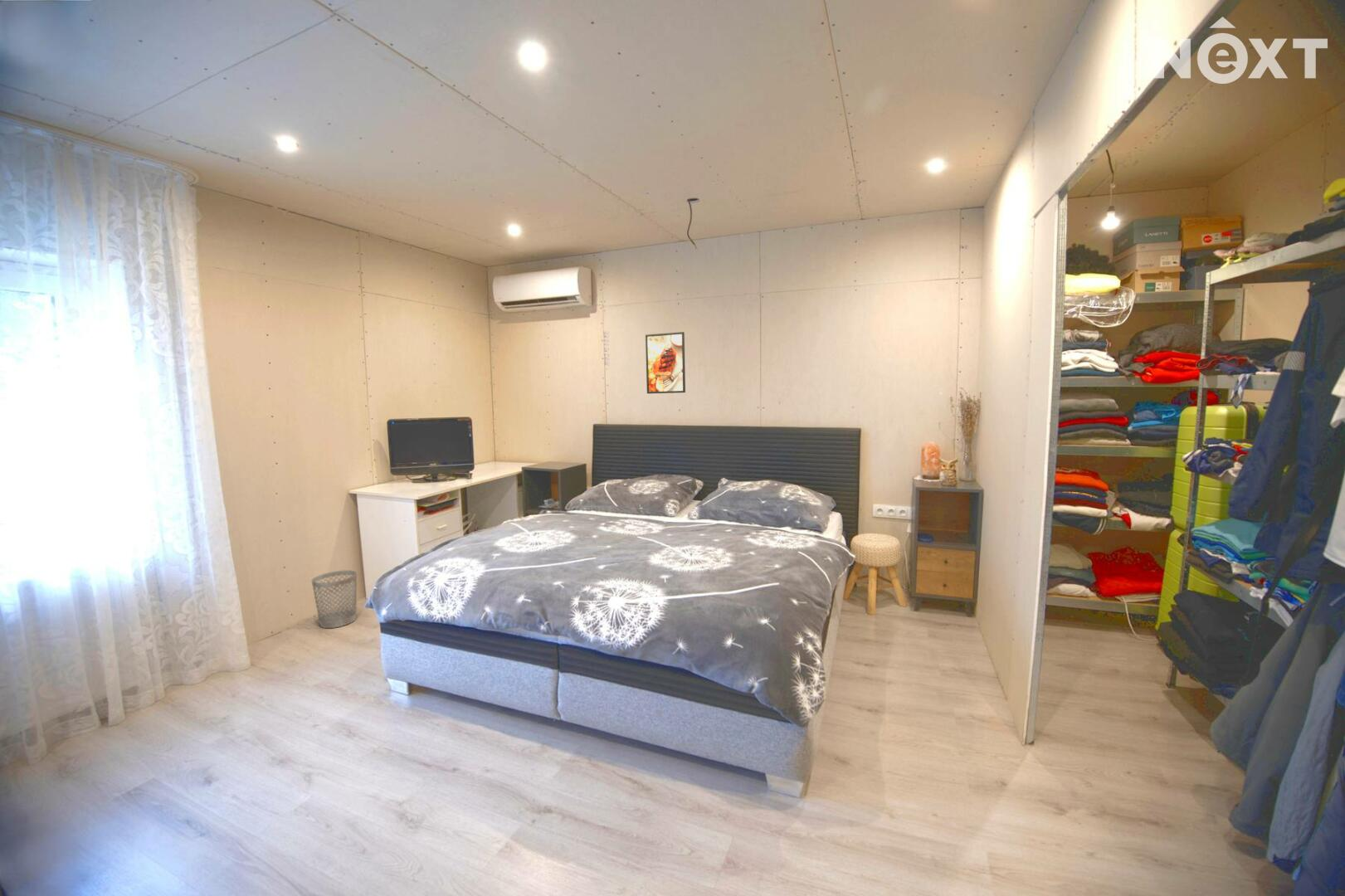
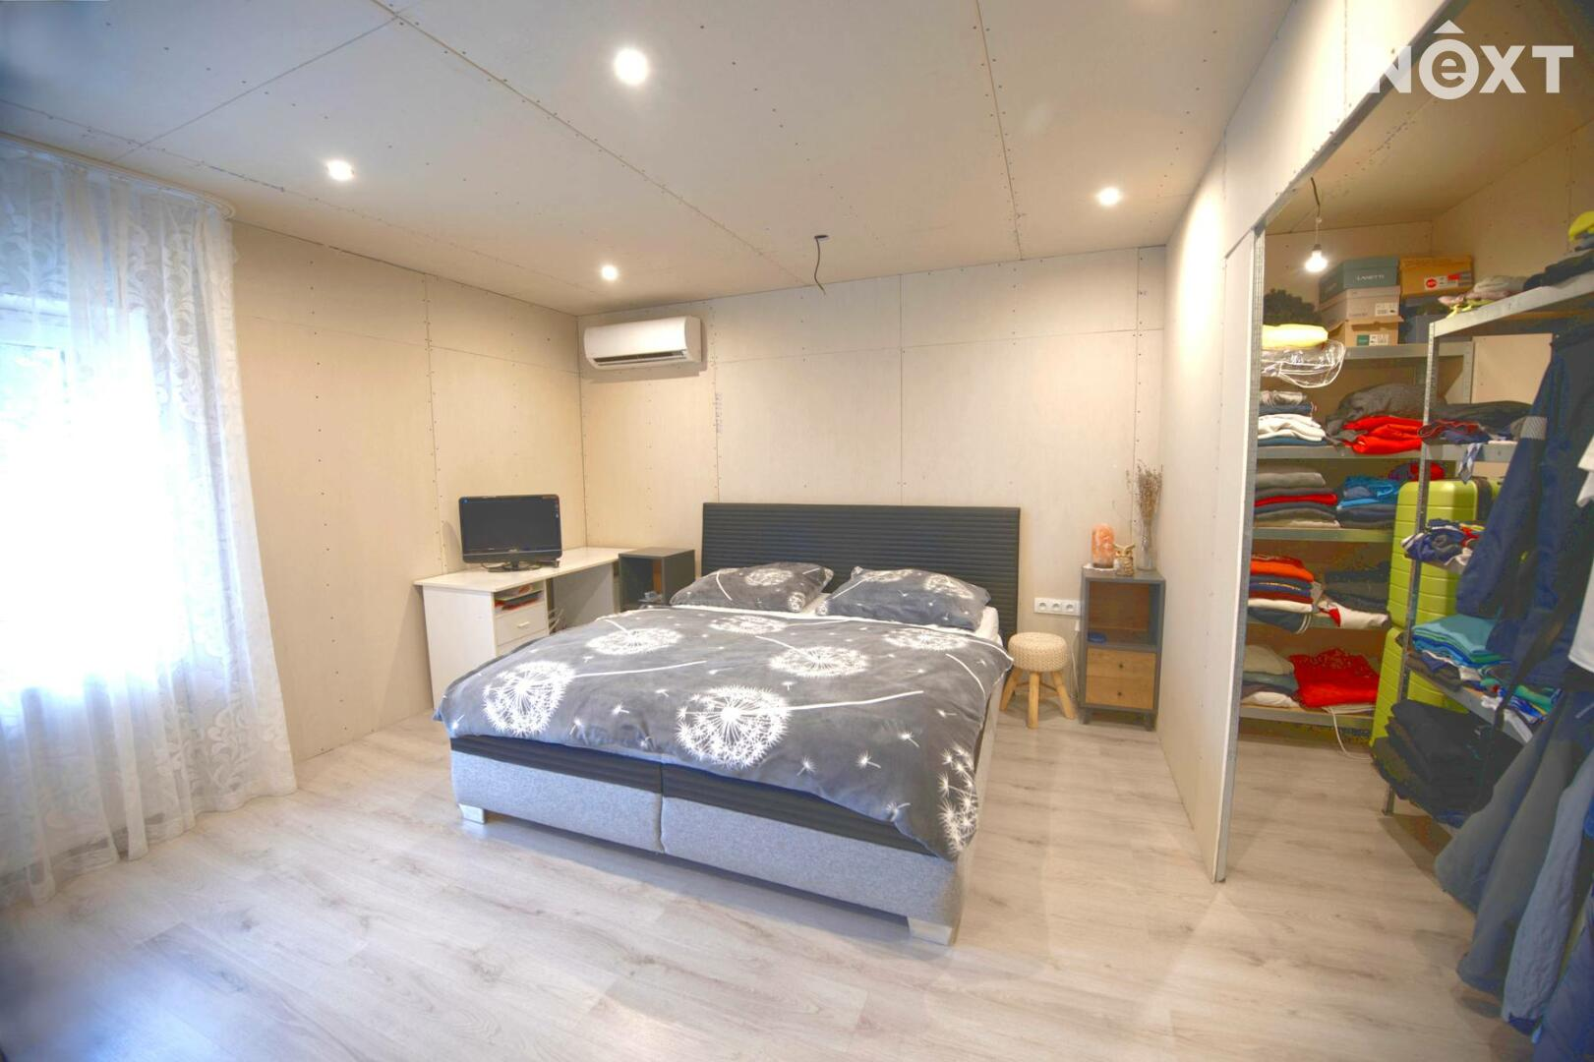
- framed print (665, 363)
- wastebasket (336, 599)
